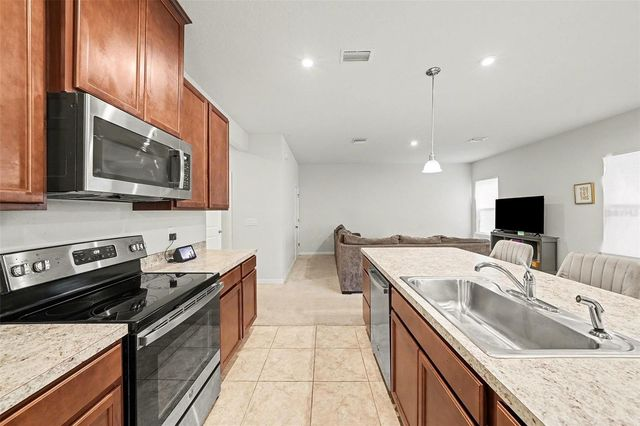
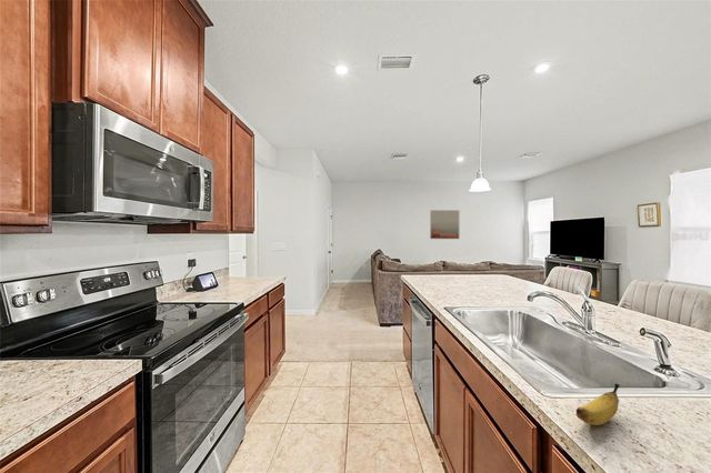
+ wall art (444, 224)
+ banana (599, 406)
